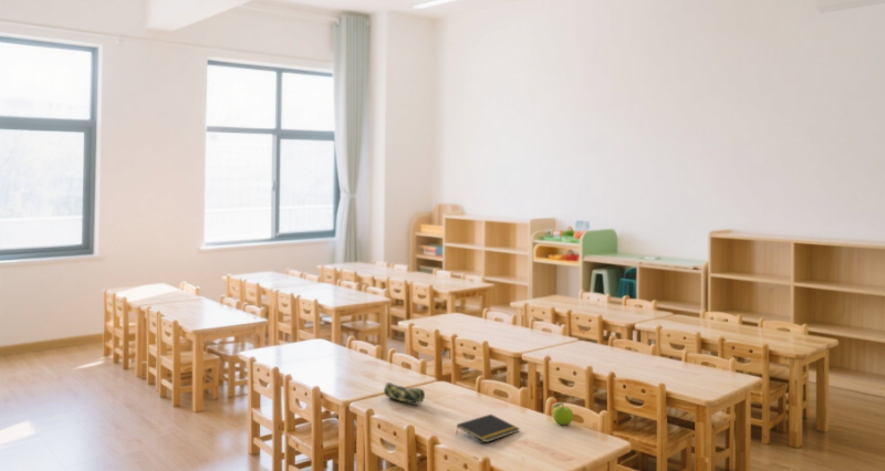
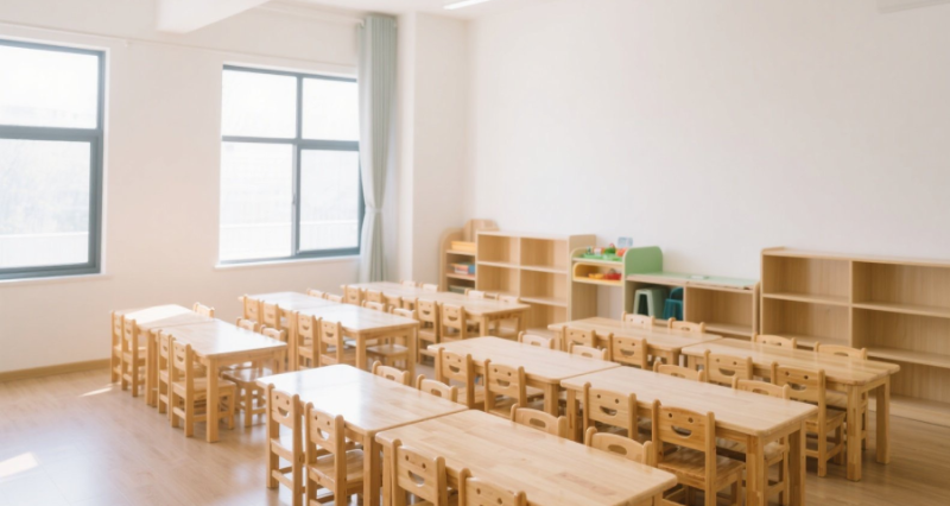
- notepad (488, 427)
- pencil case (403, 393)
- fruit (560, 414)
